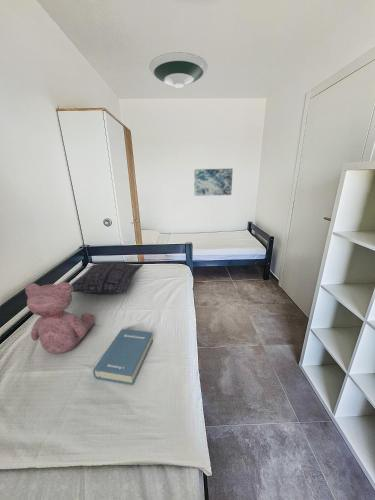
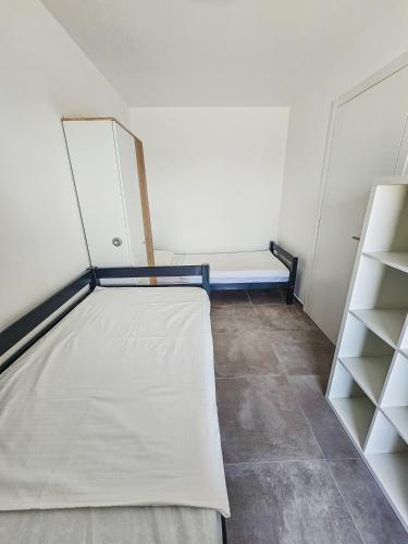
- pillow (107, 276)
- hardback book (126, 353)
- teddy bear (61, 310)
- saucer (178, 77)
- wall art (212, 182)
